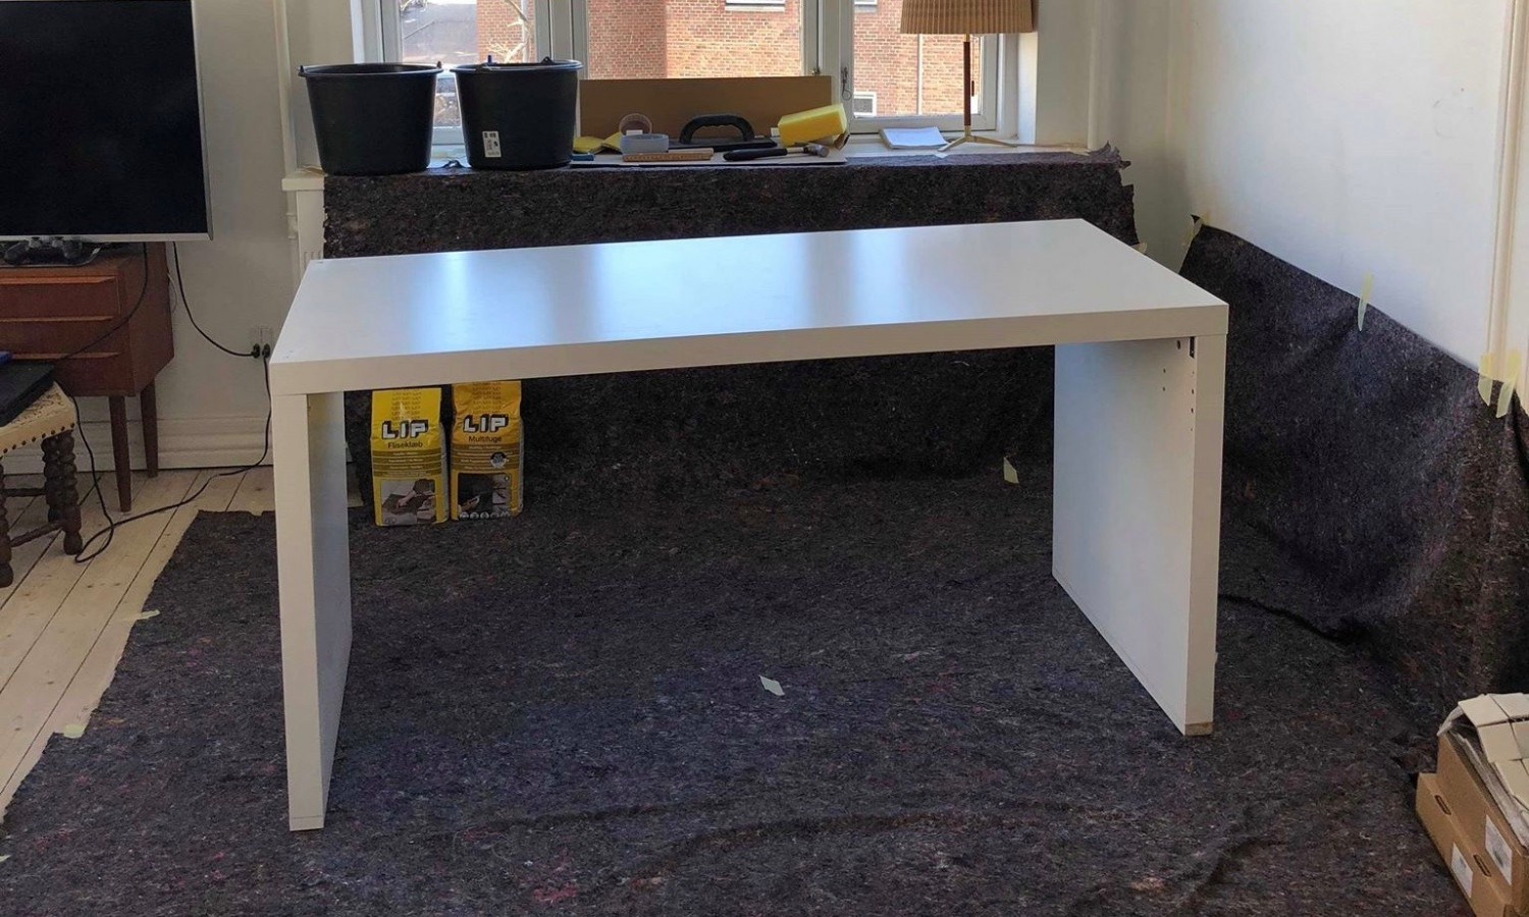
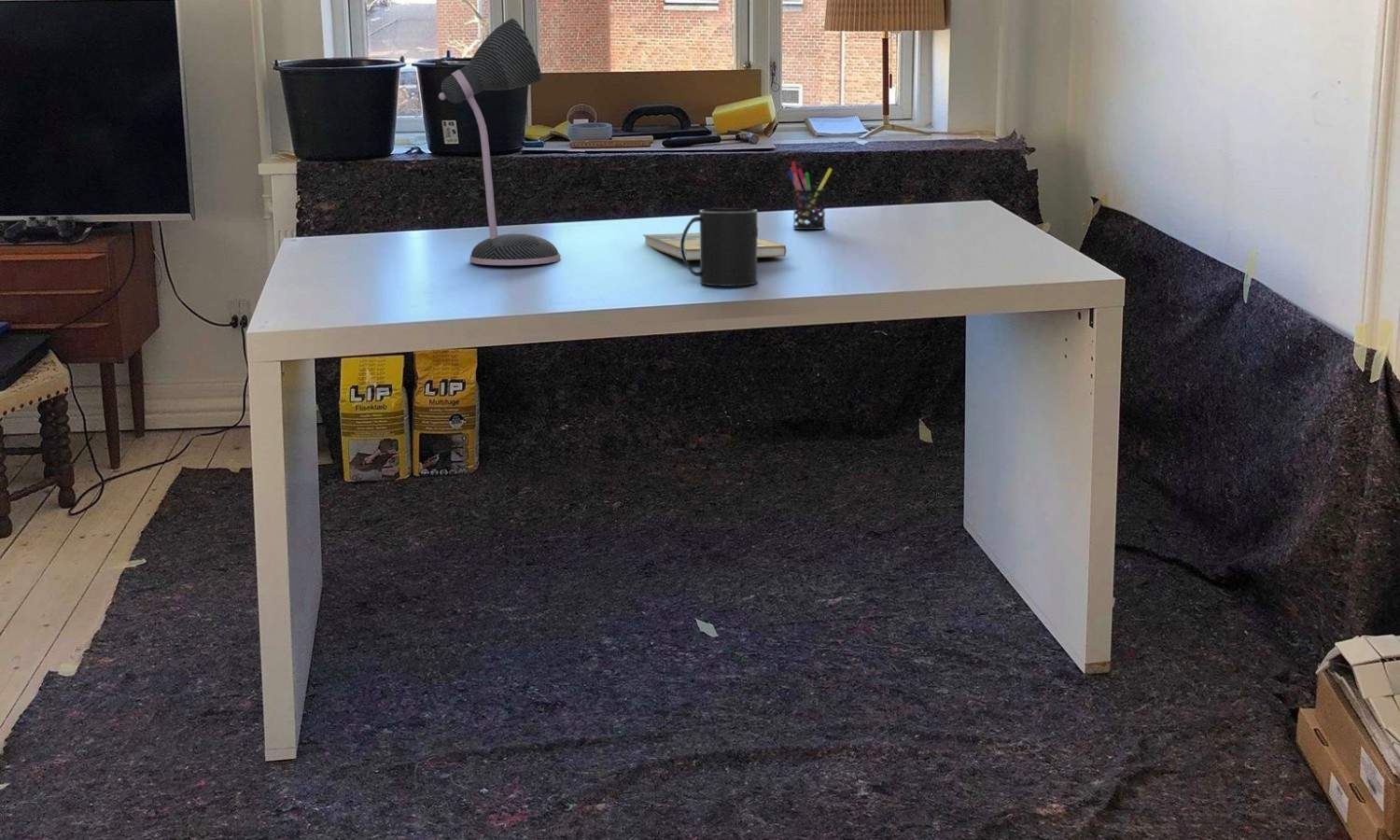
+ desk lamp (488, 143)
+ pen holder (806, 194)
+ booklet (699, 245)
+ mug (719, 246)
